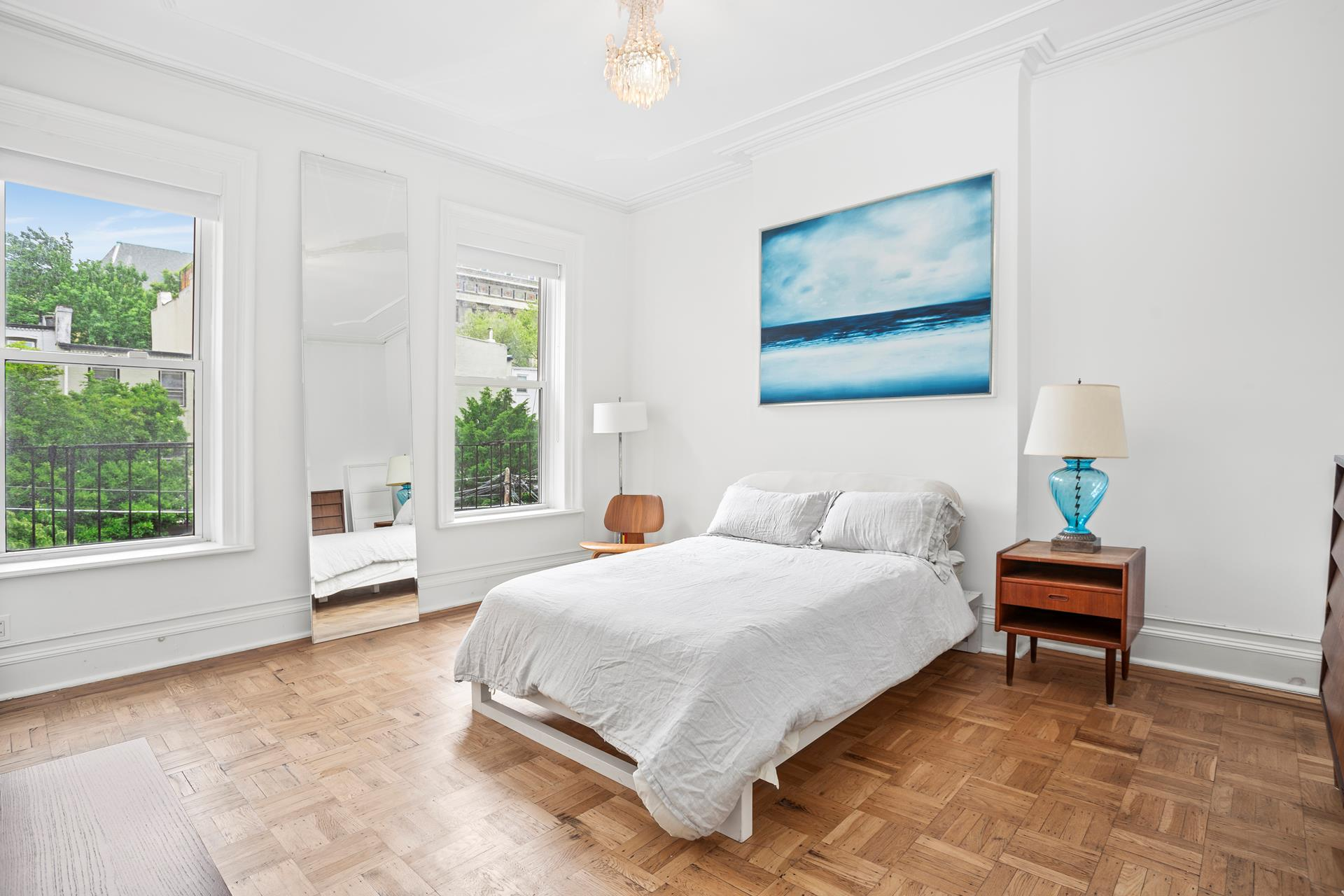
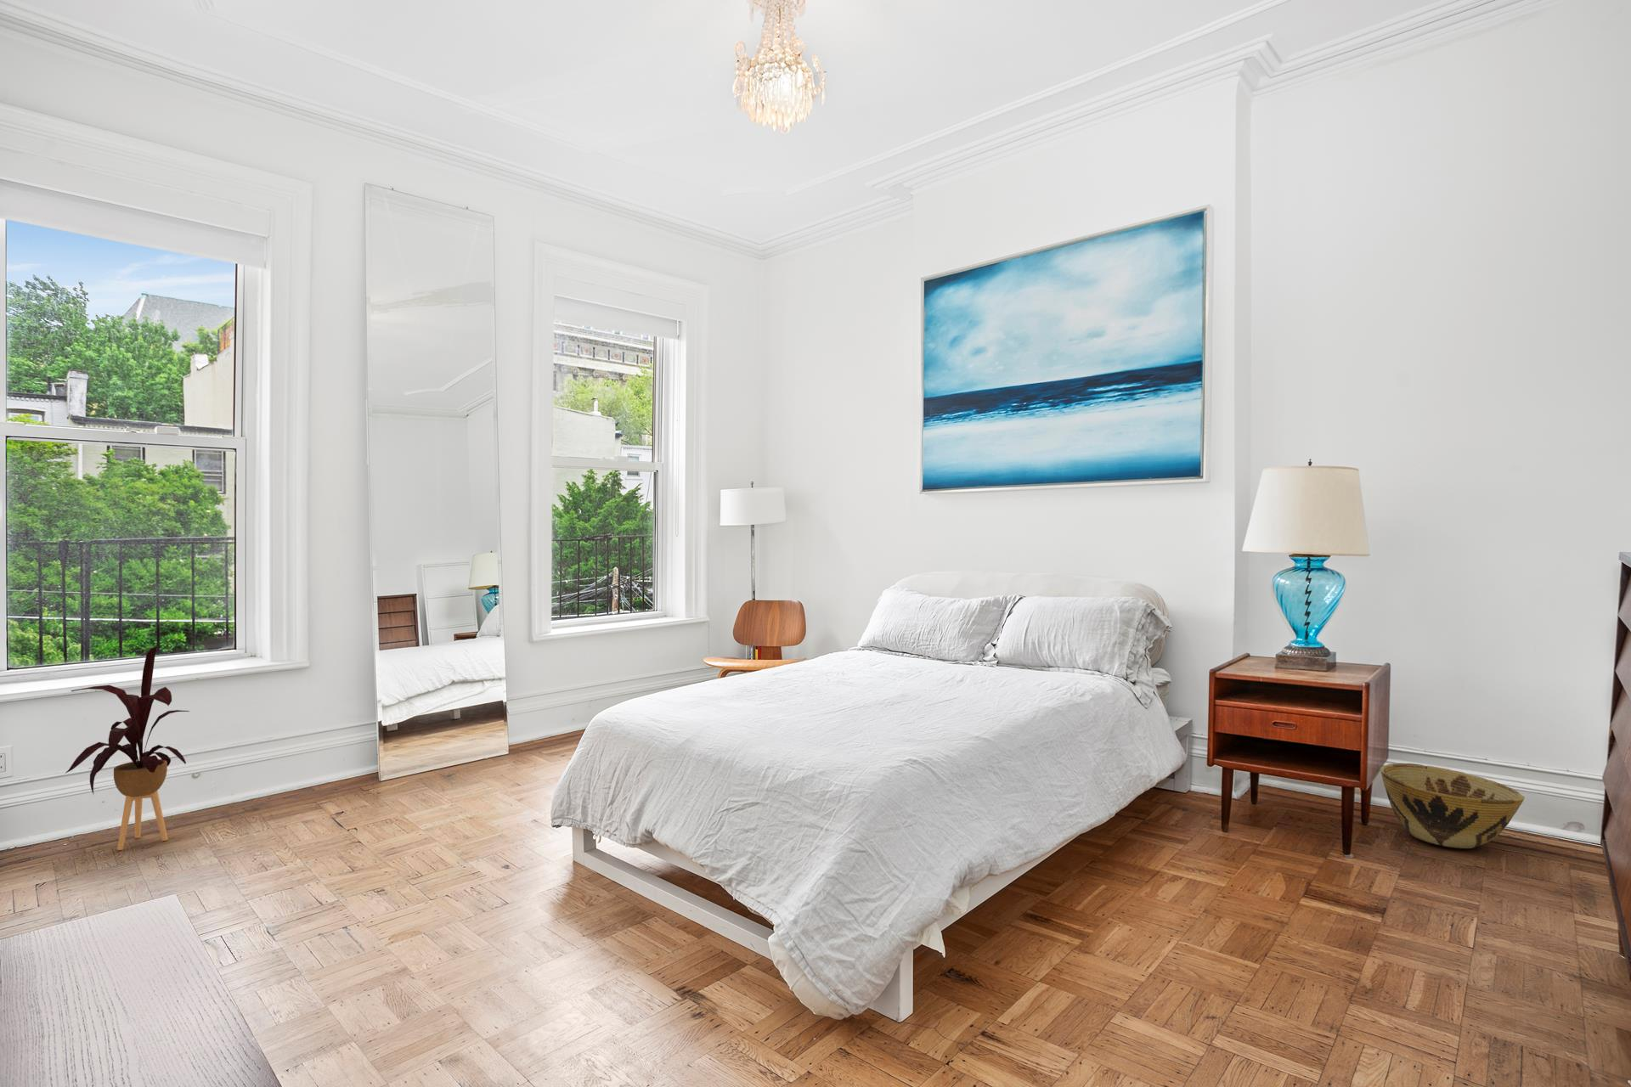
+ house plant (129, 746)
+ woven basket (1449, 809)
